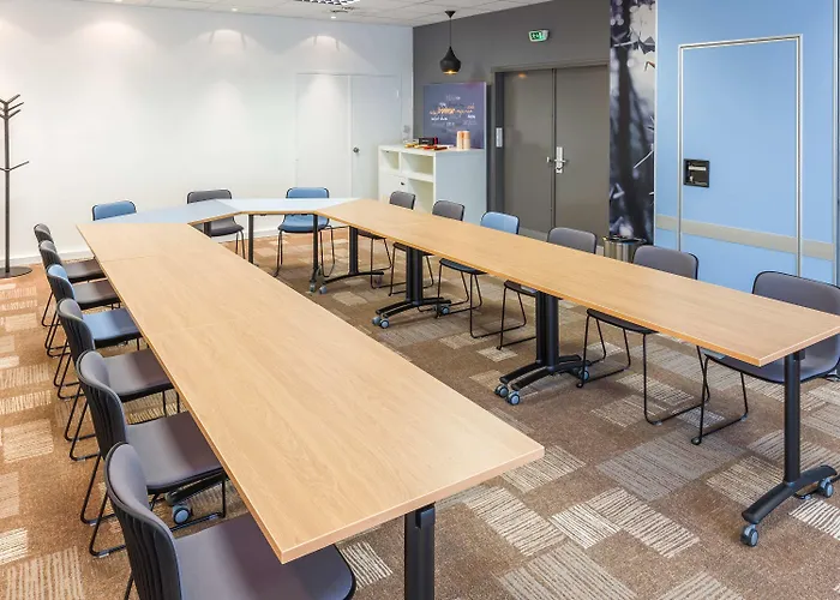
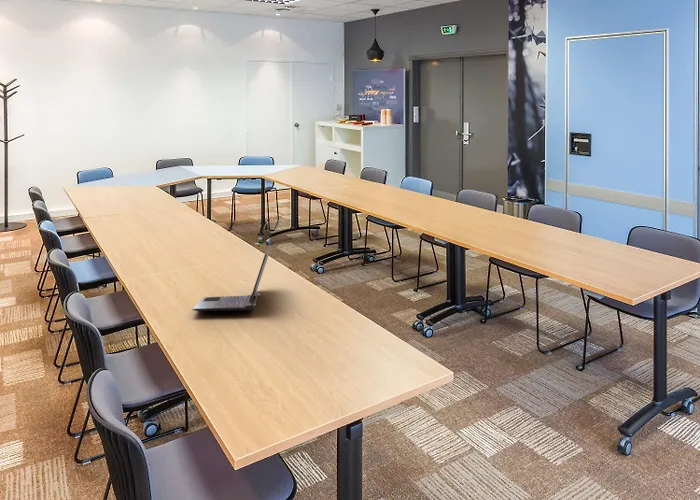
+ laptop (234, 296)
